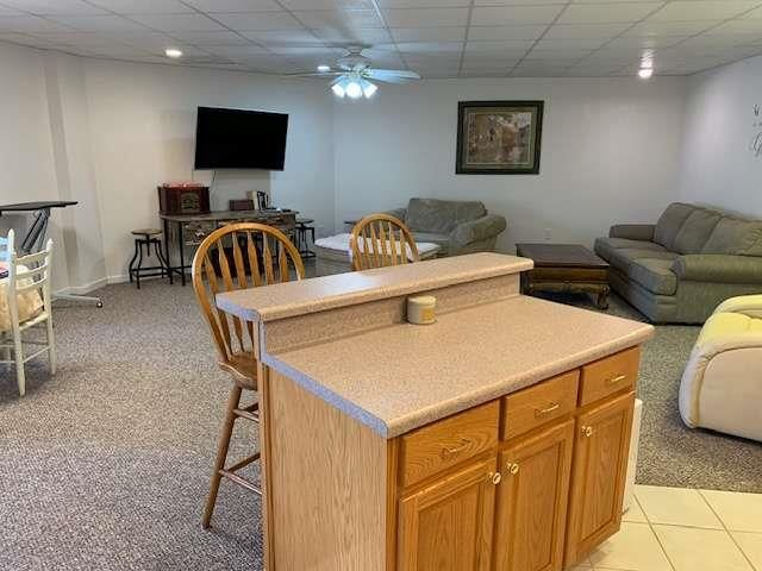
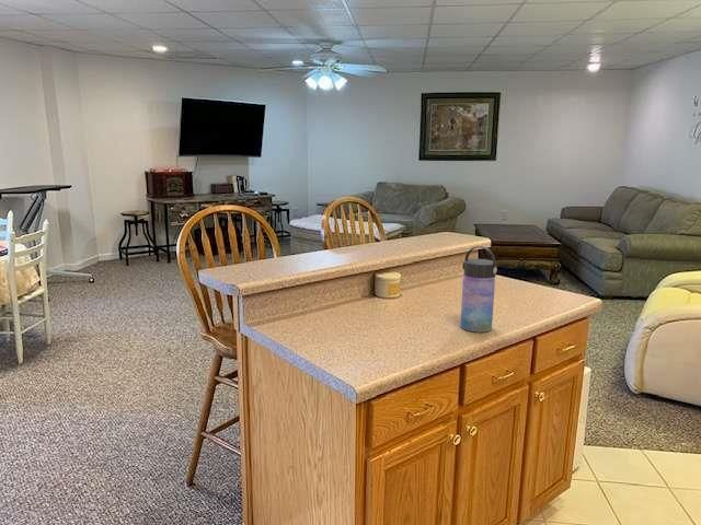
+ water bottle (478, 287)
